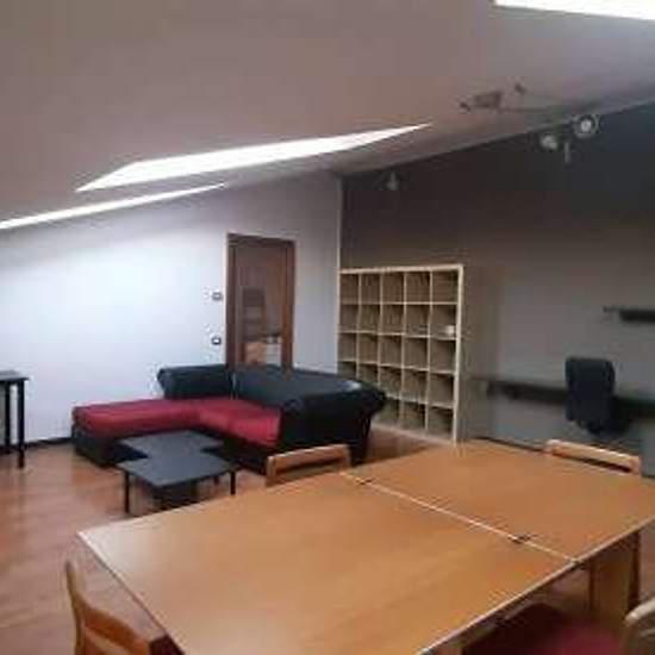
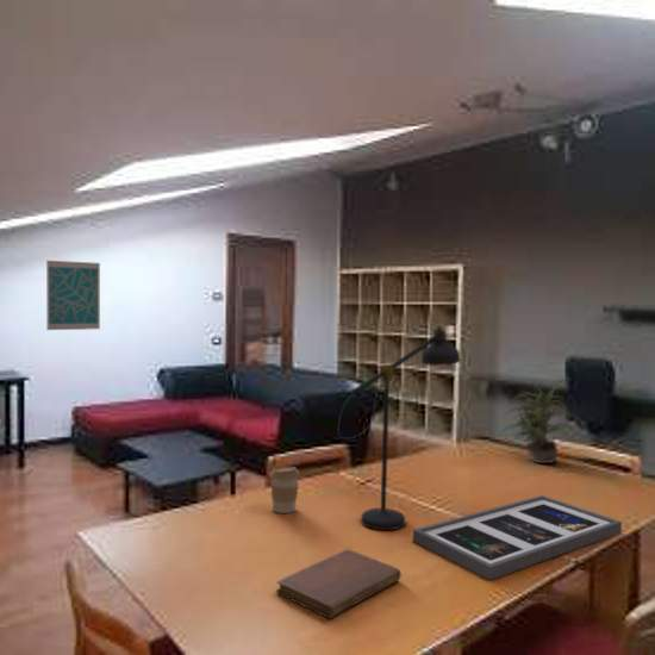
+ photo frame (519, 530)
+ wall art (74, 295)
+ coffee cup (283, 488)
+ notebook (339, 580)
+ desk lamp (387, 418)
+ potted plant (542, 420)
